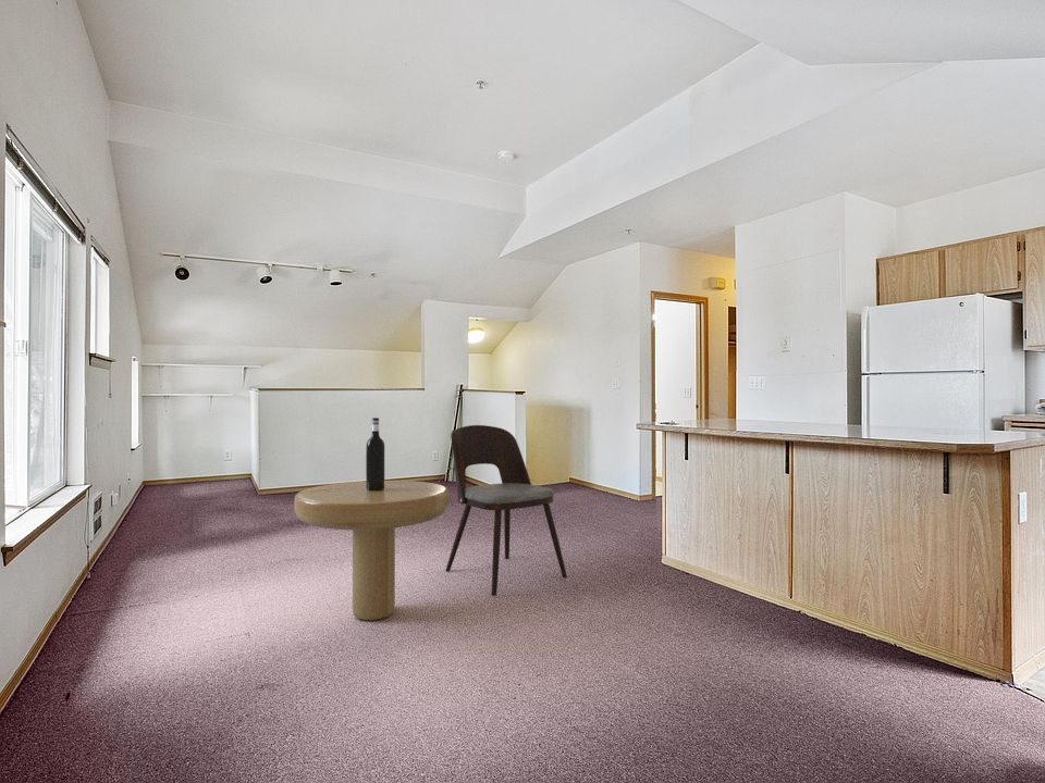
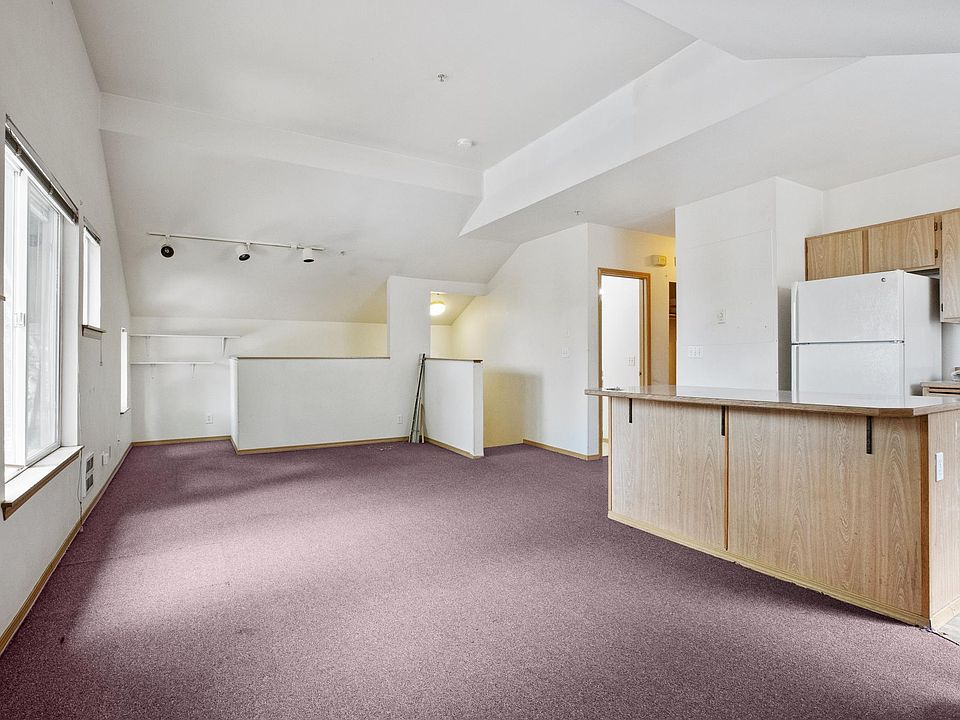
- dining table (373, 515)
- dining chair (501, 499)
